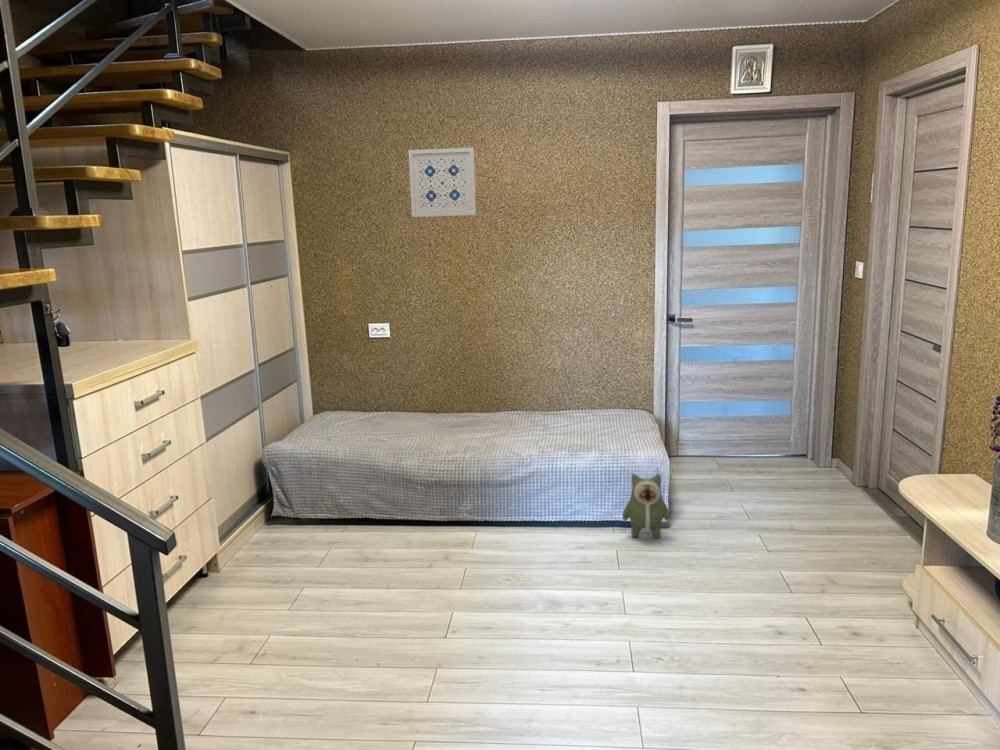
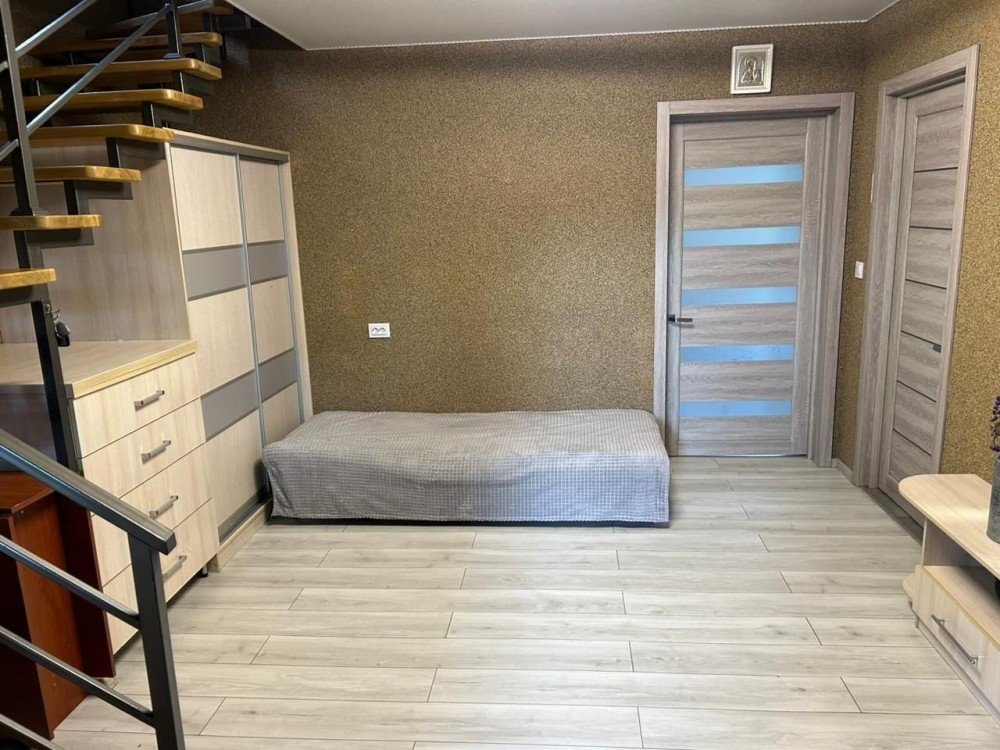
- wall art (442, 182)
- plush toy (646, 506)
